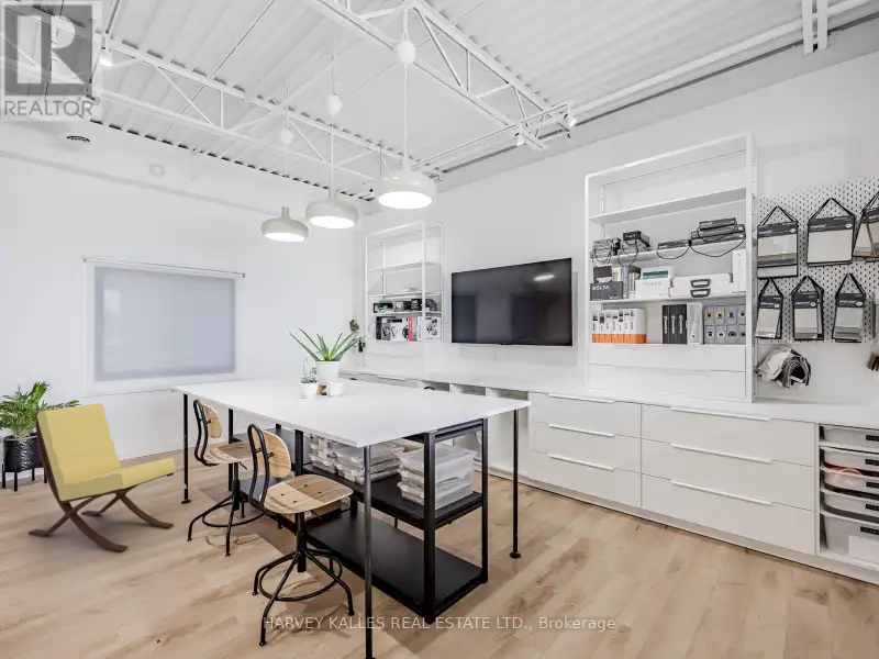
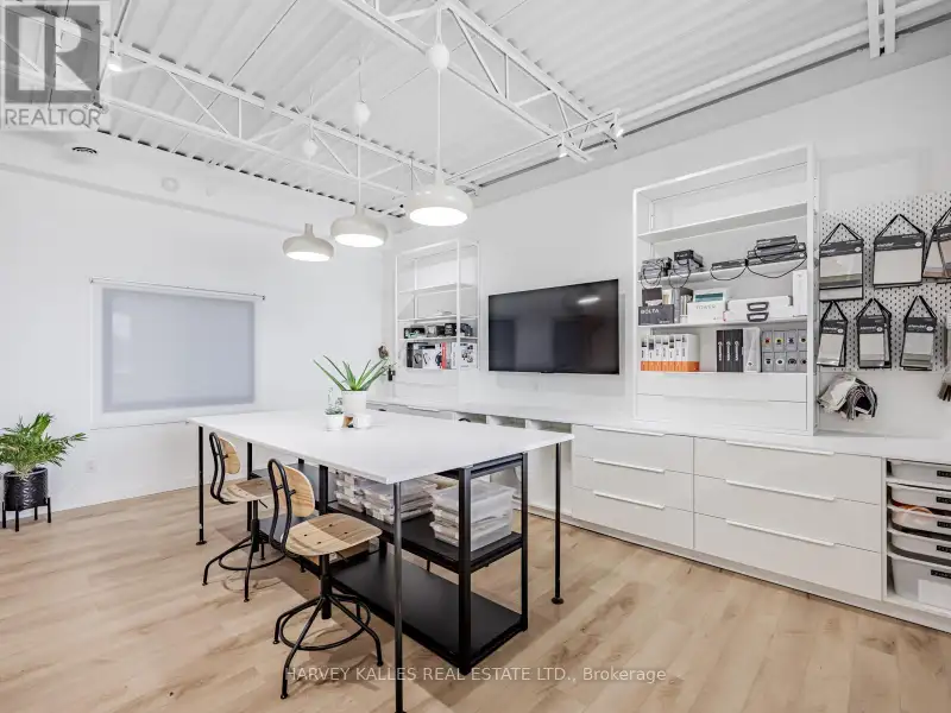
- lounge chair (103, 469)
